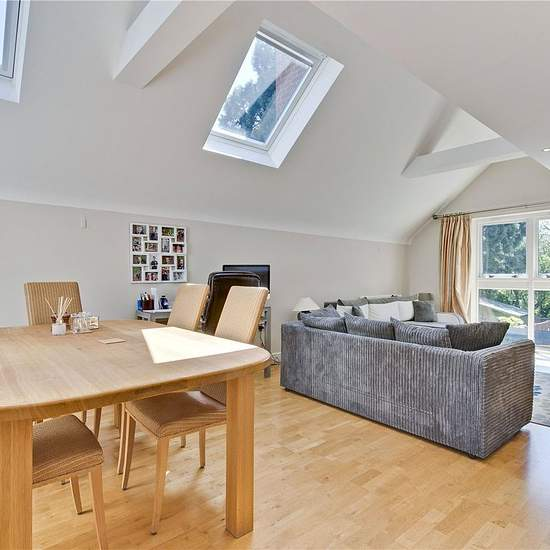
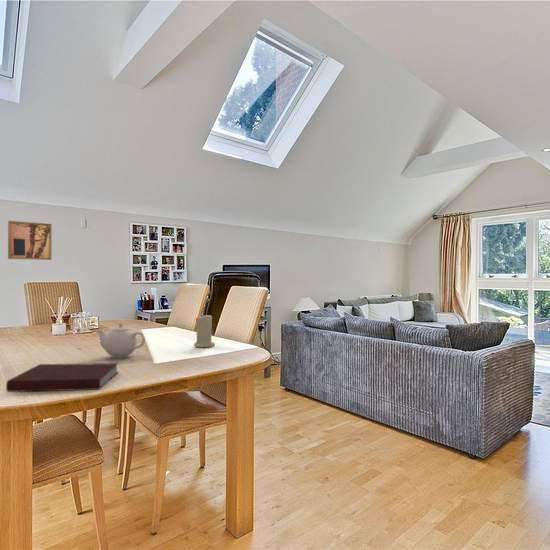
+ notebook (67, 376)
+ teapot (120, 339)
+ wall art (30, 241)
+ candle (204, 329)
